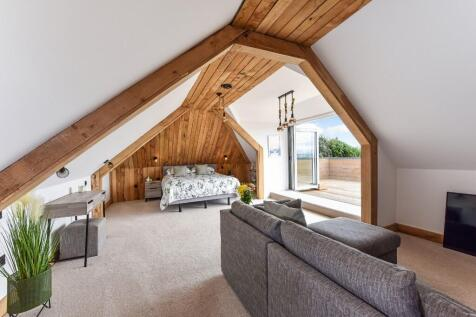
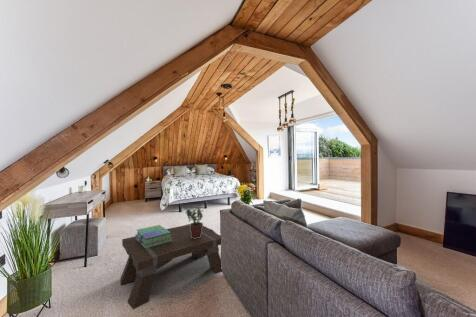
+ stack of books (153, 234)
+ potted plant (195, 220)
+ coffee table (174, 256)
